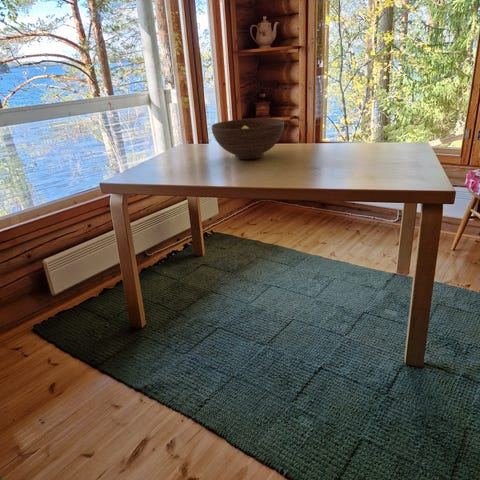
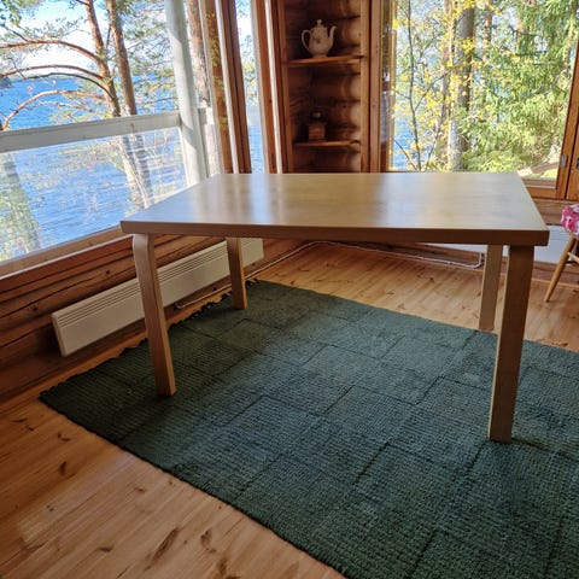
- fruit bowl (248, 140)
